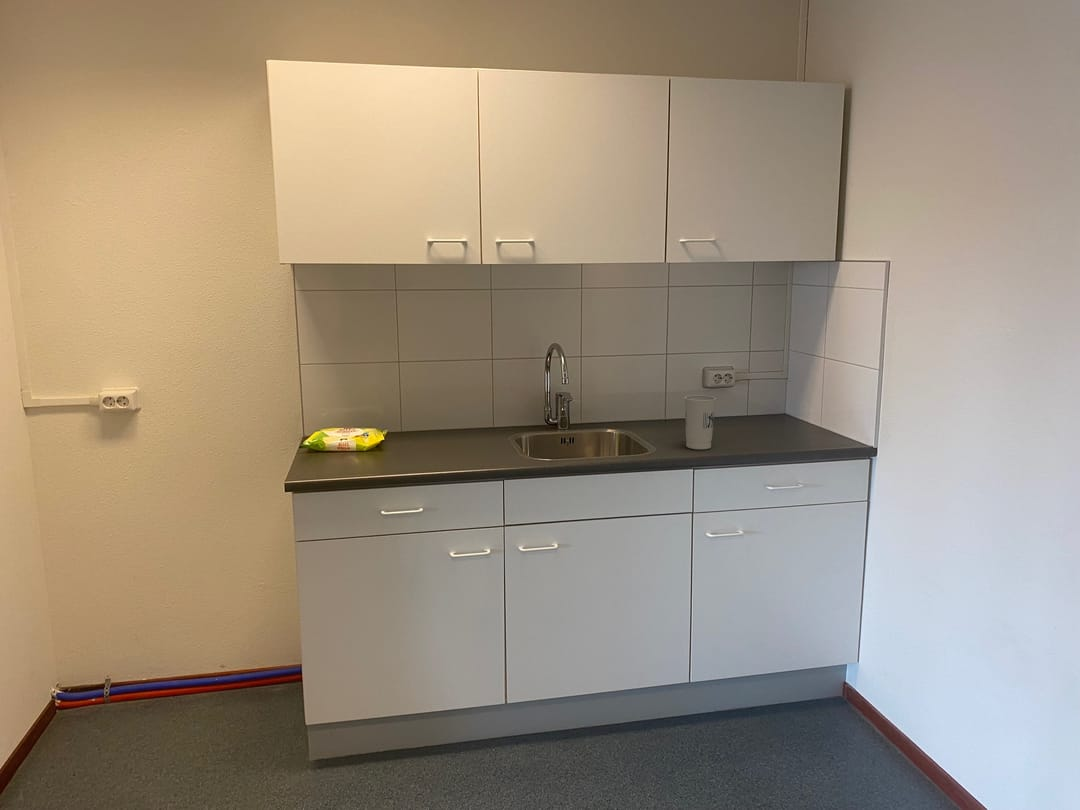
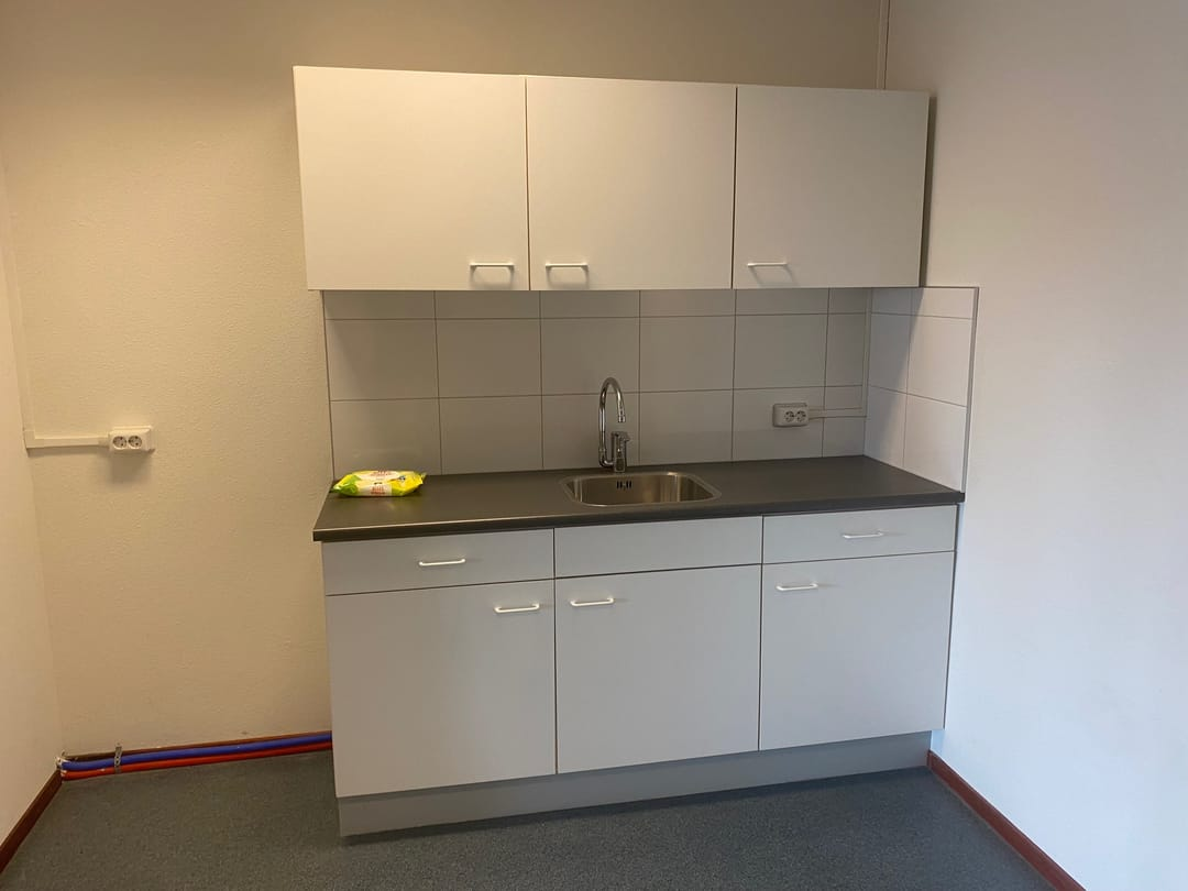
- cup (699, 422)
